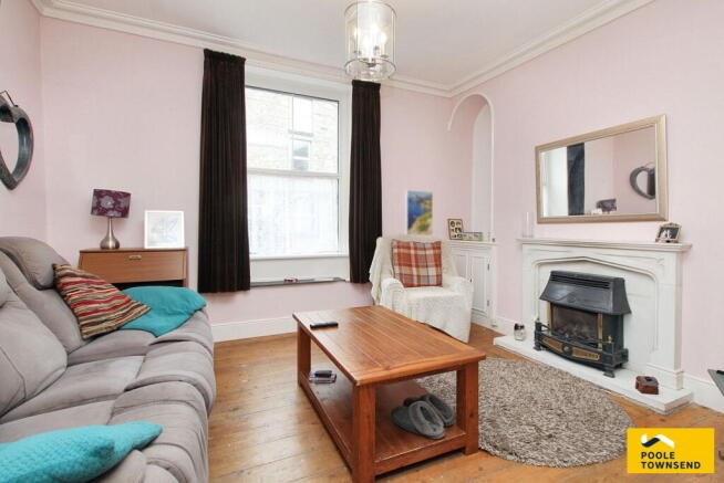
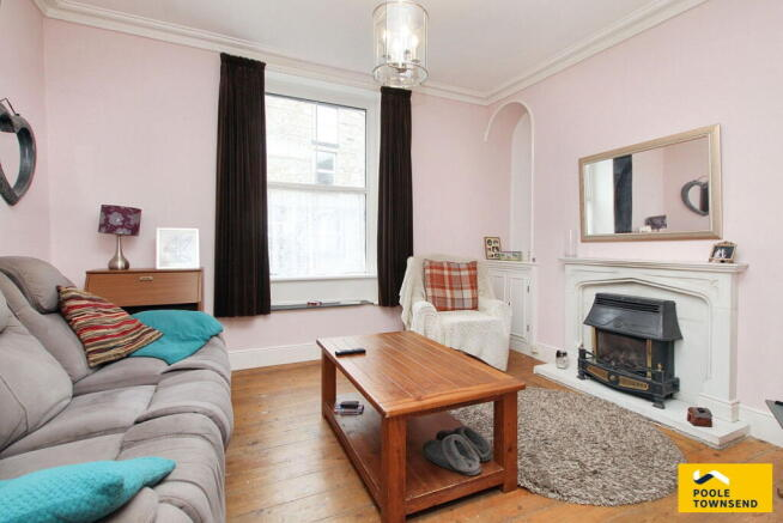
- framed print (418, 213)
